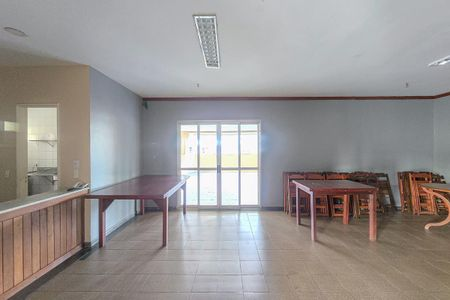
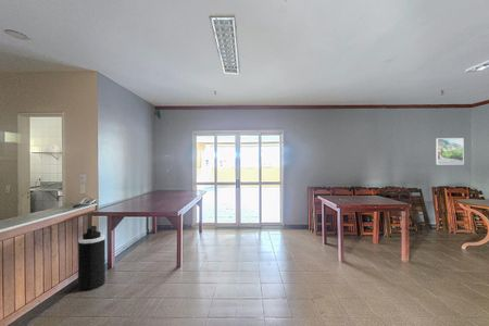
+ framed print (450, 151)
+ trash can (91, 255)
